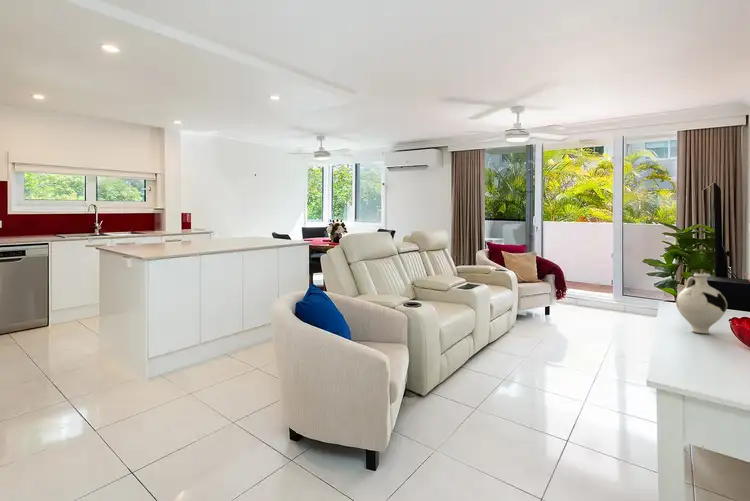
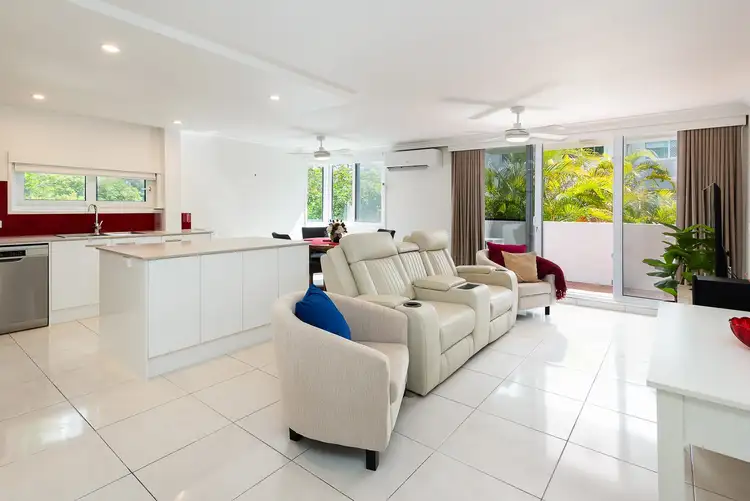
- decorative vase (700, 302)
